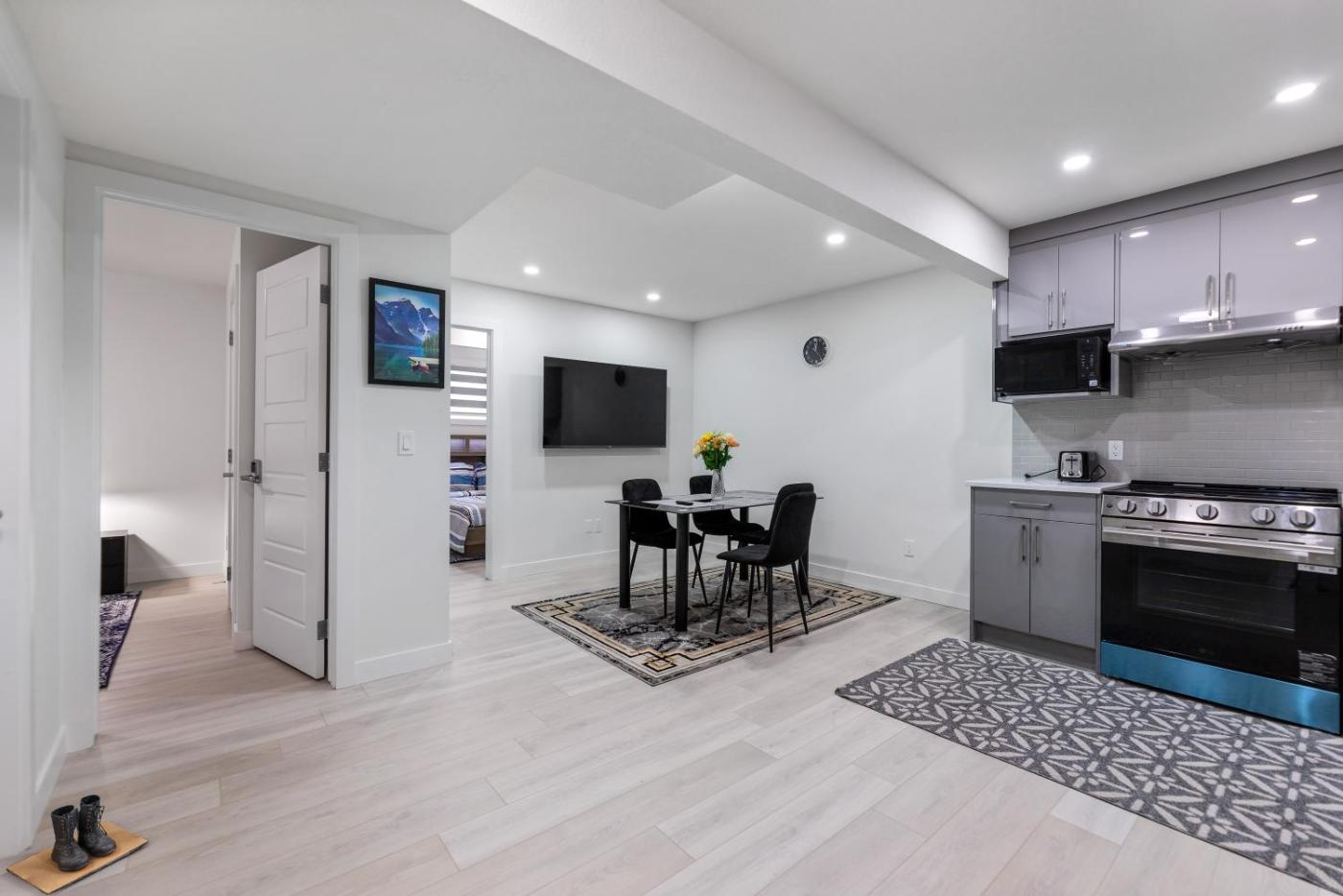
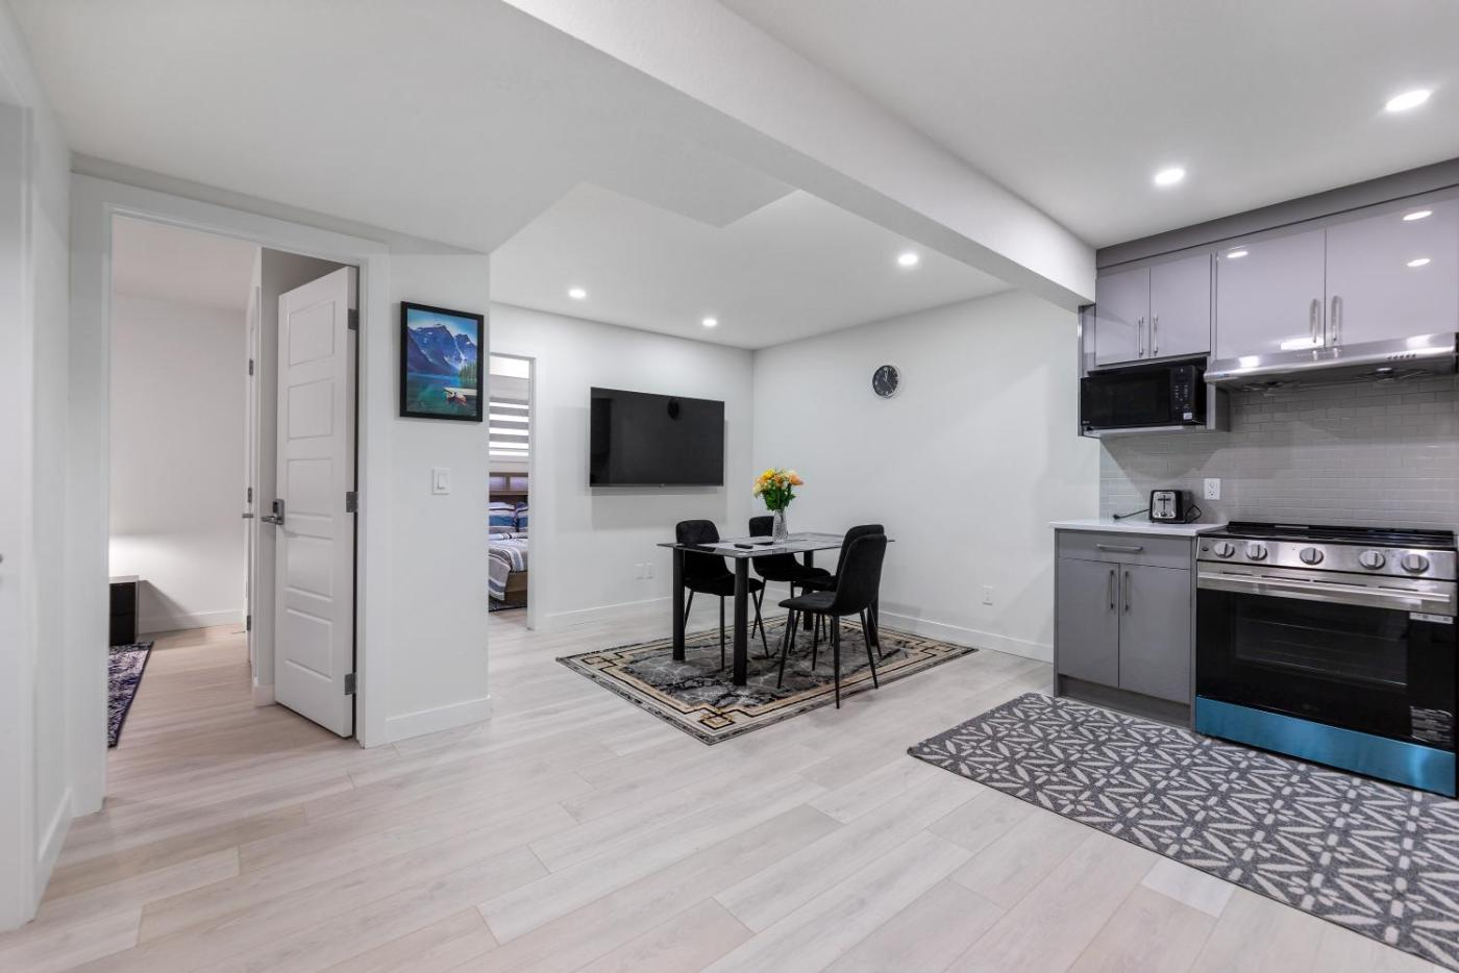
- boots (80, 832)
